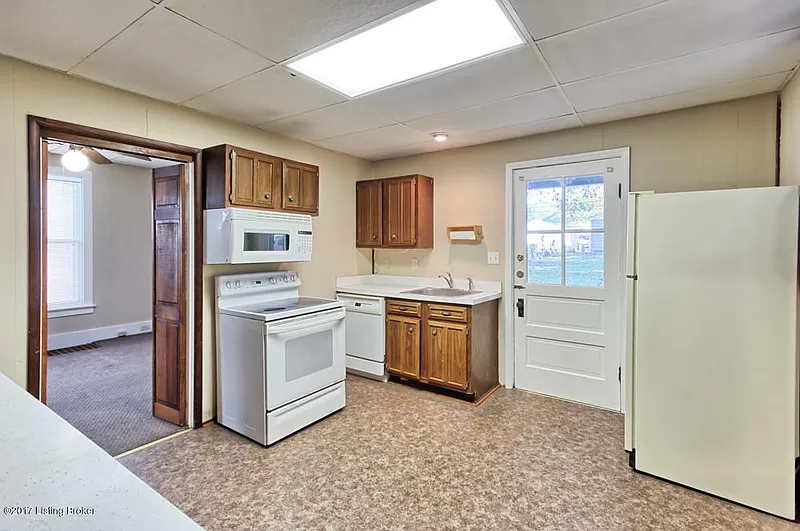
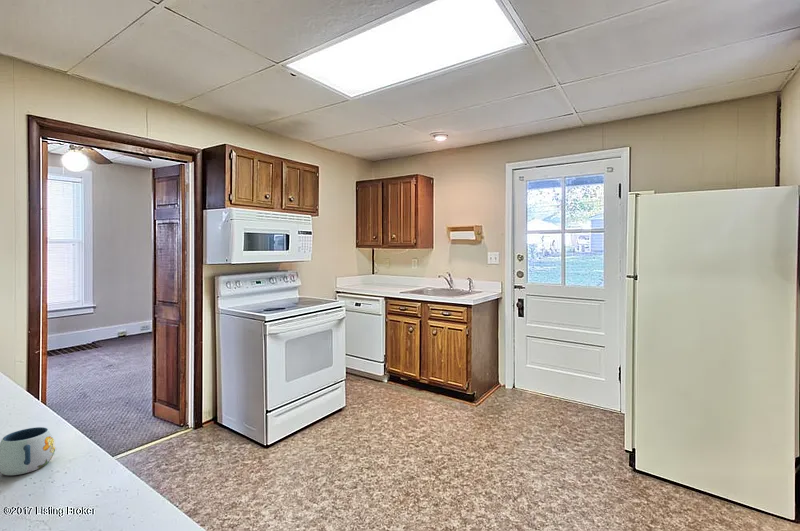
+ mug (26, 452)
